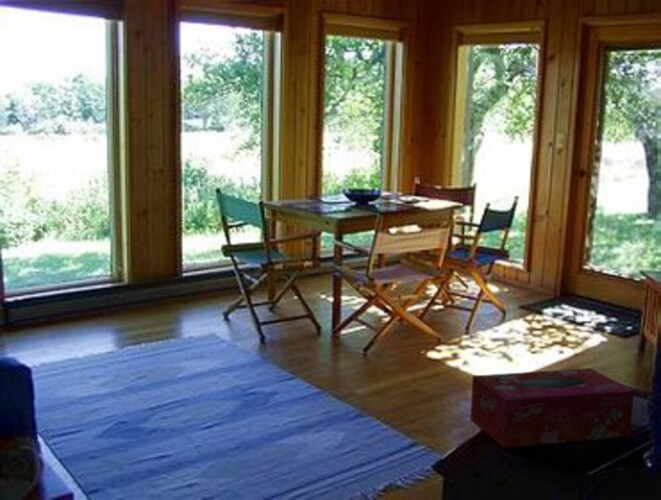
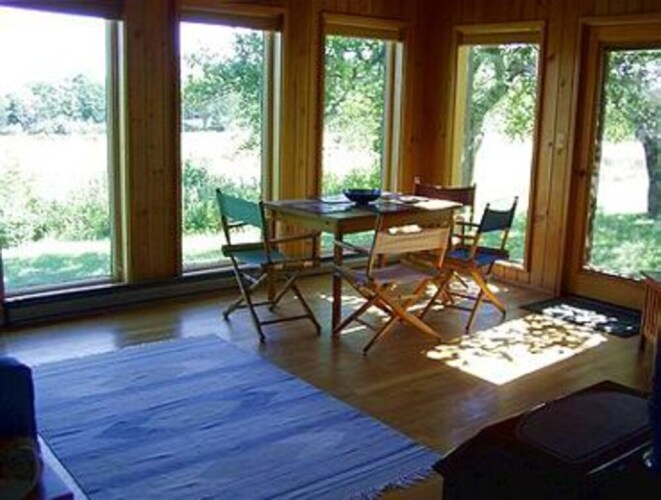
- tissue box (550, 405)
